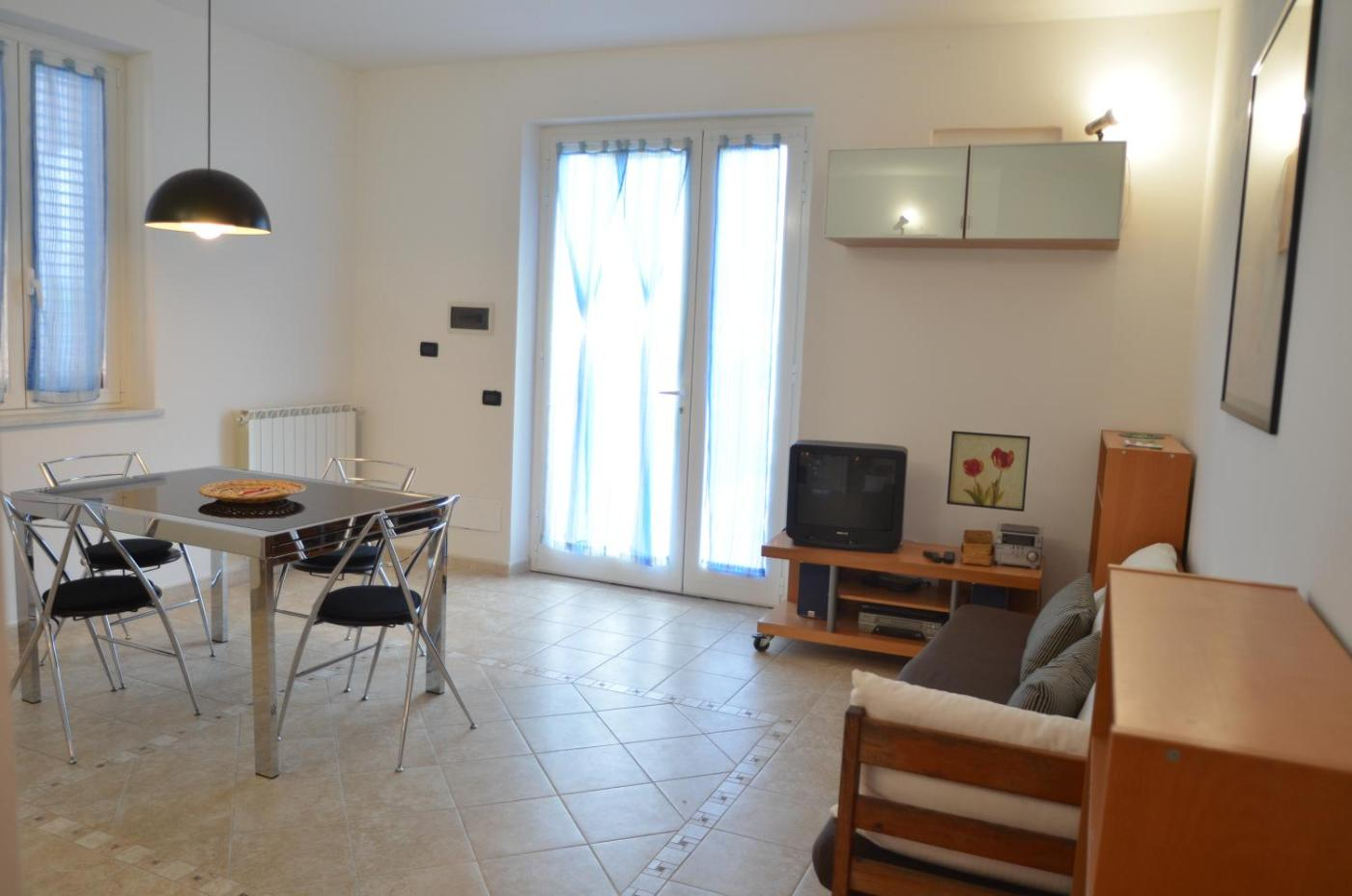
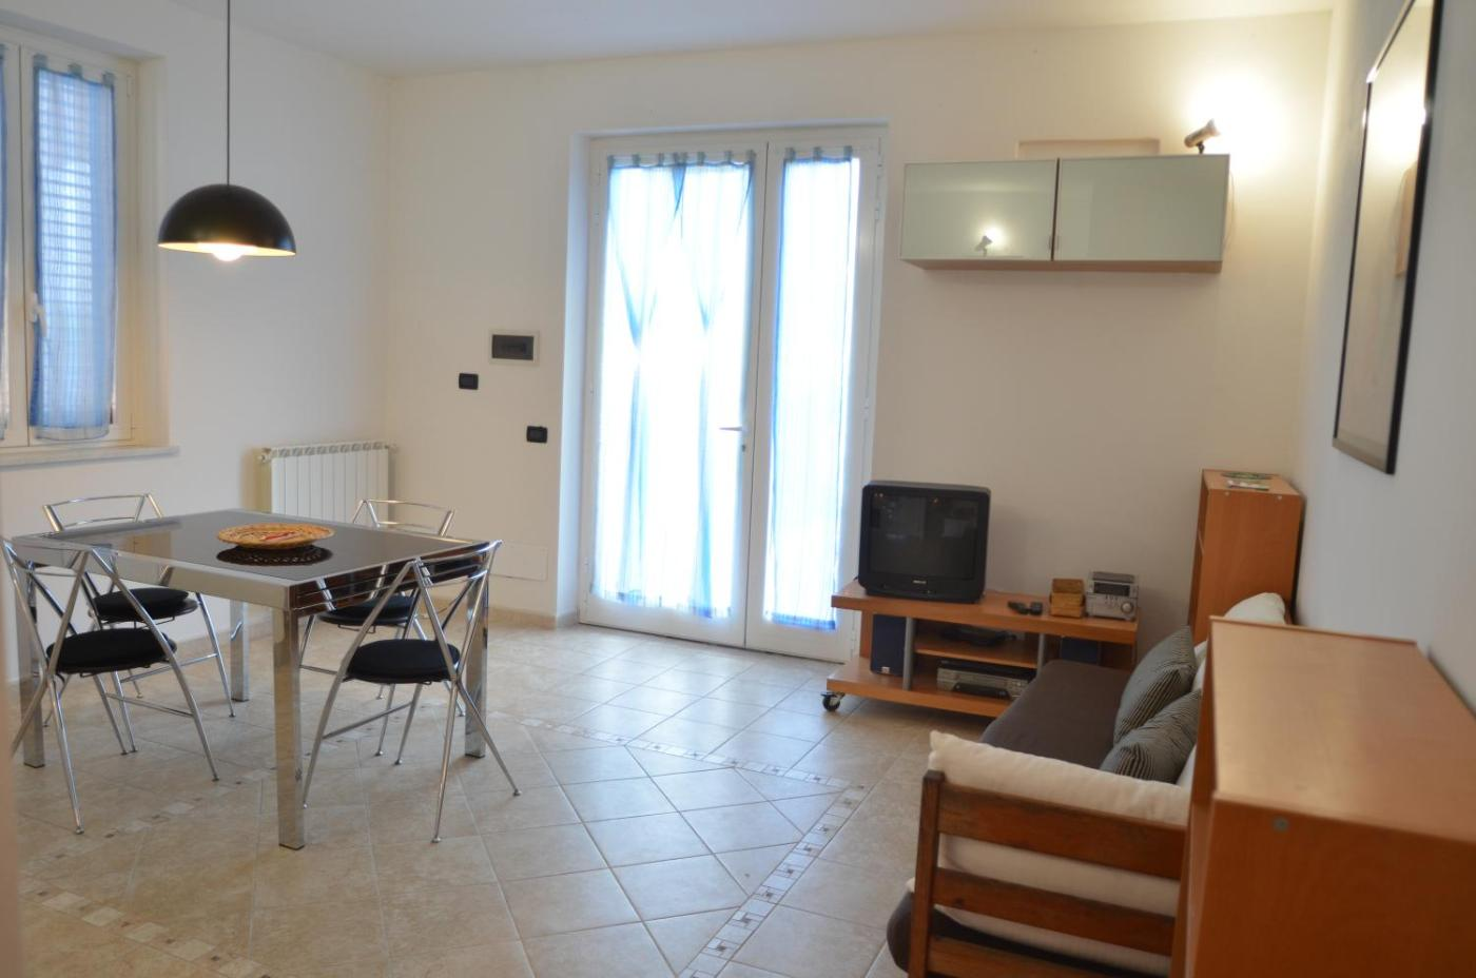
- wall art (988, 470)
